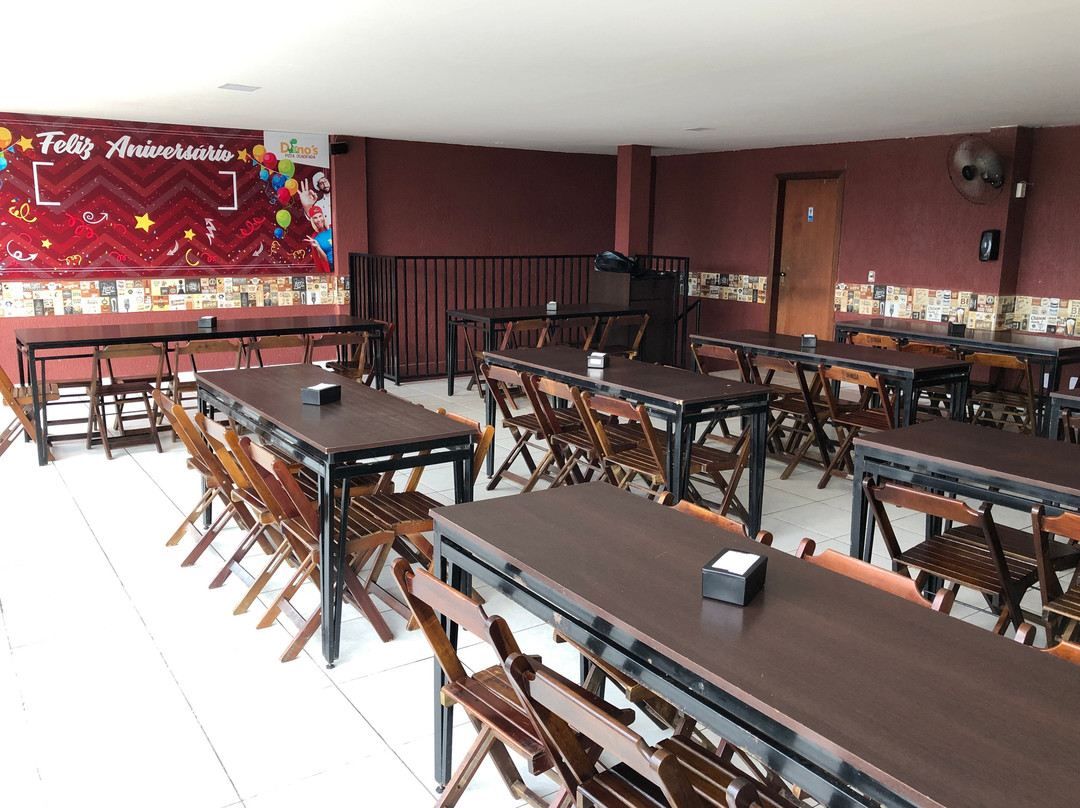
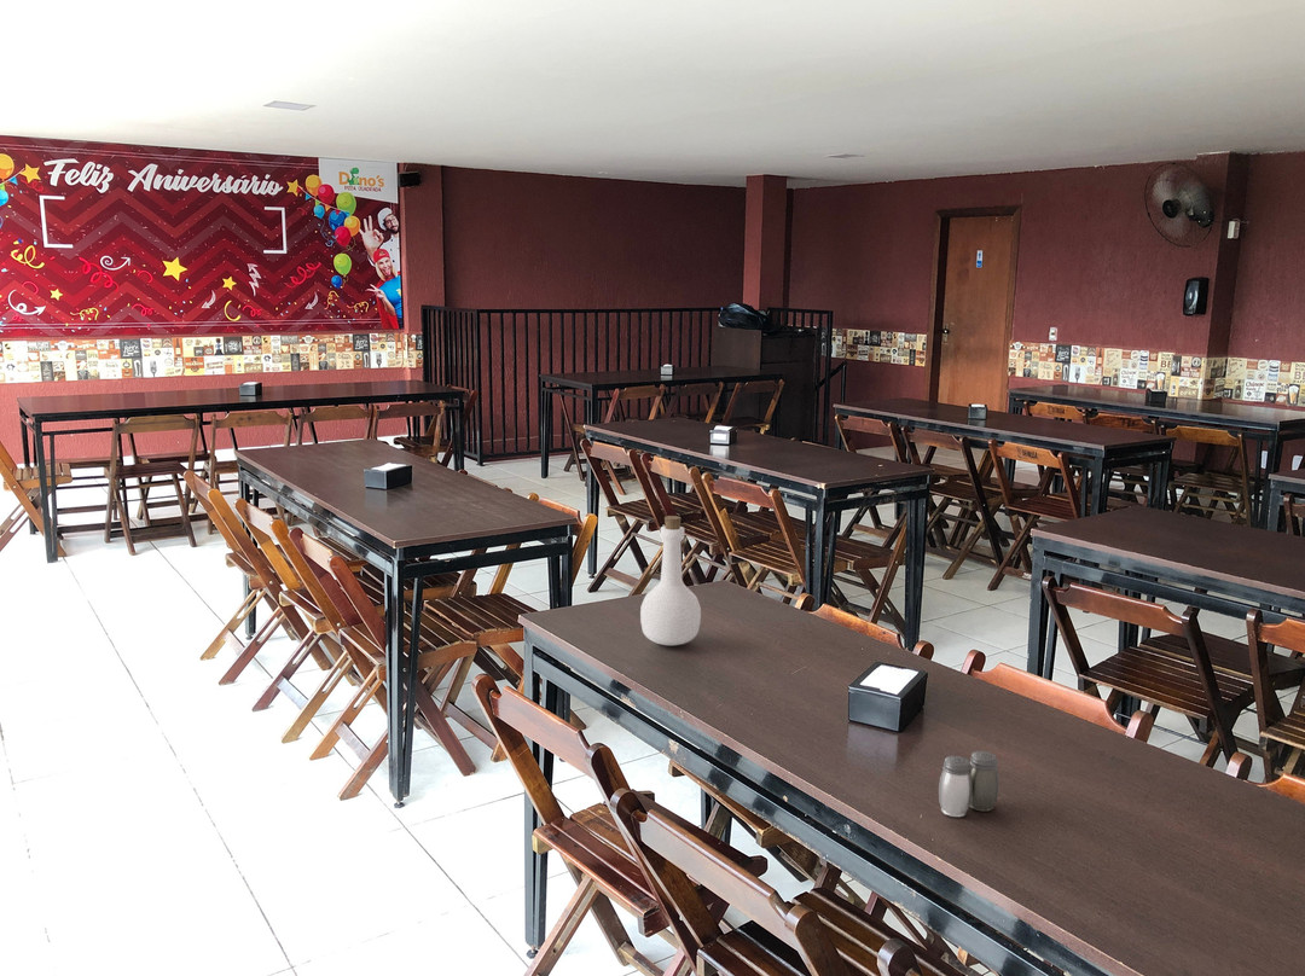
+ salt and pepper shaker (969, 783)
+ bottle (671, 580)
